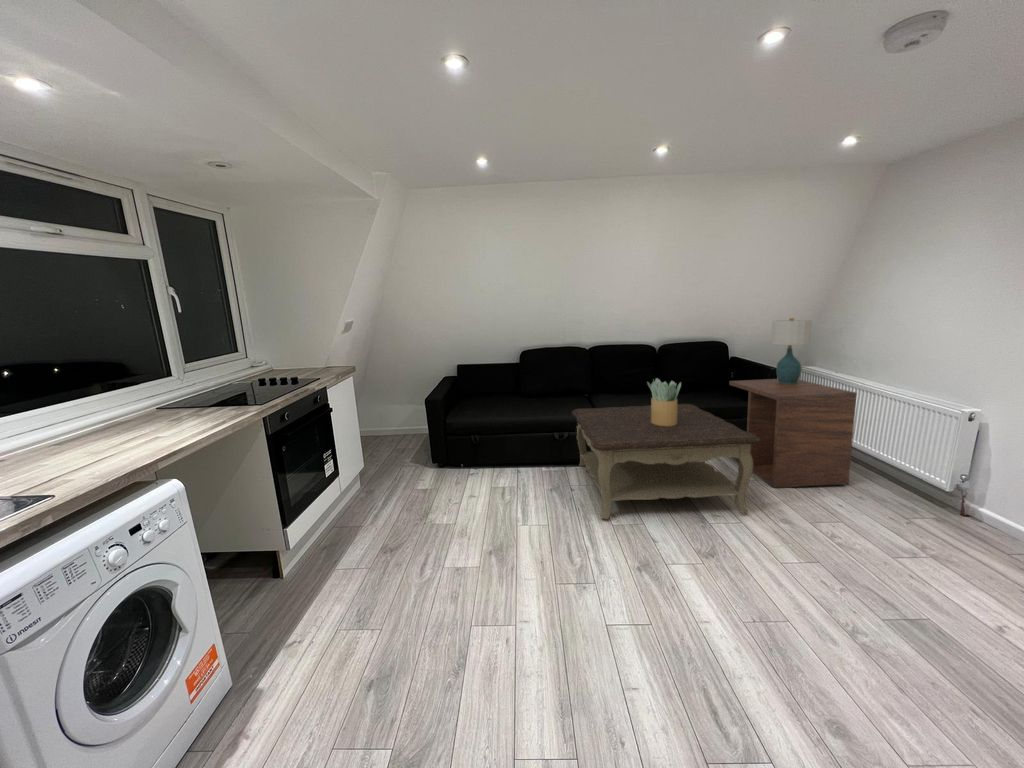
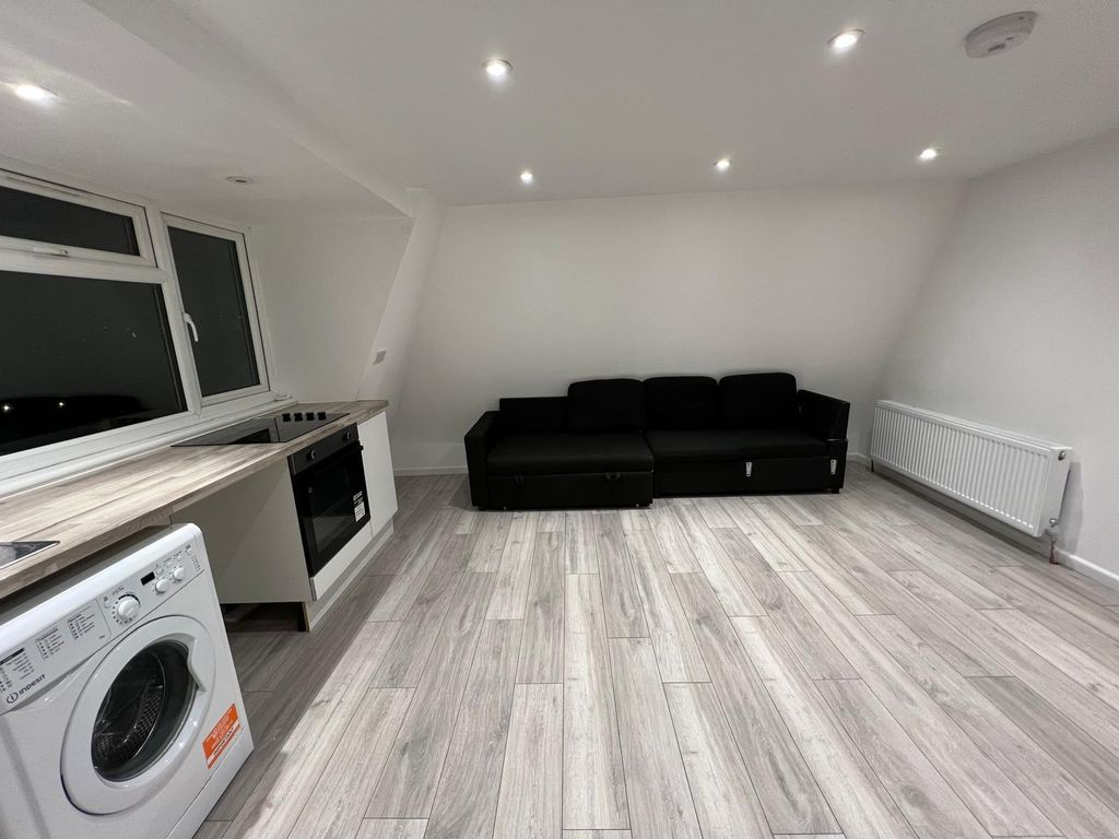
- side table (783, 428)
- coffee table (651, 453)
- table lamp (789, 350)
- potted plant (664, 401)
